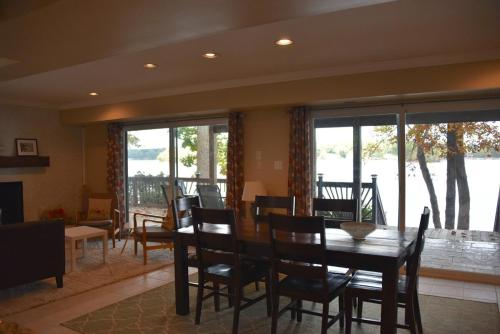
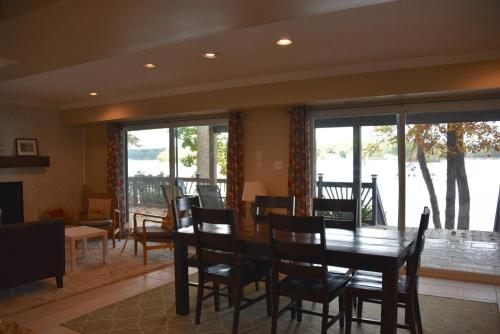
- decorative bowl (358, 231)
